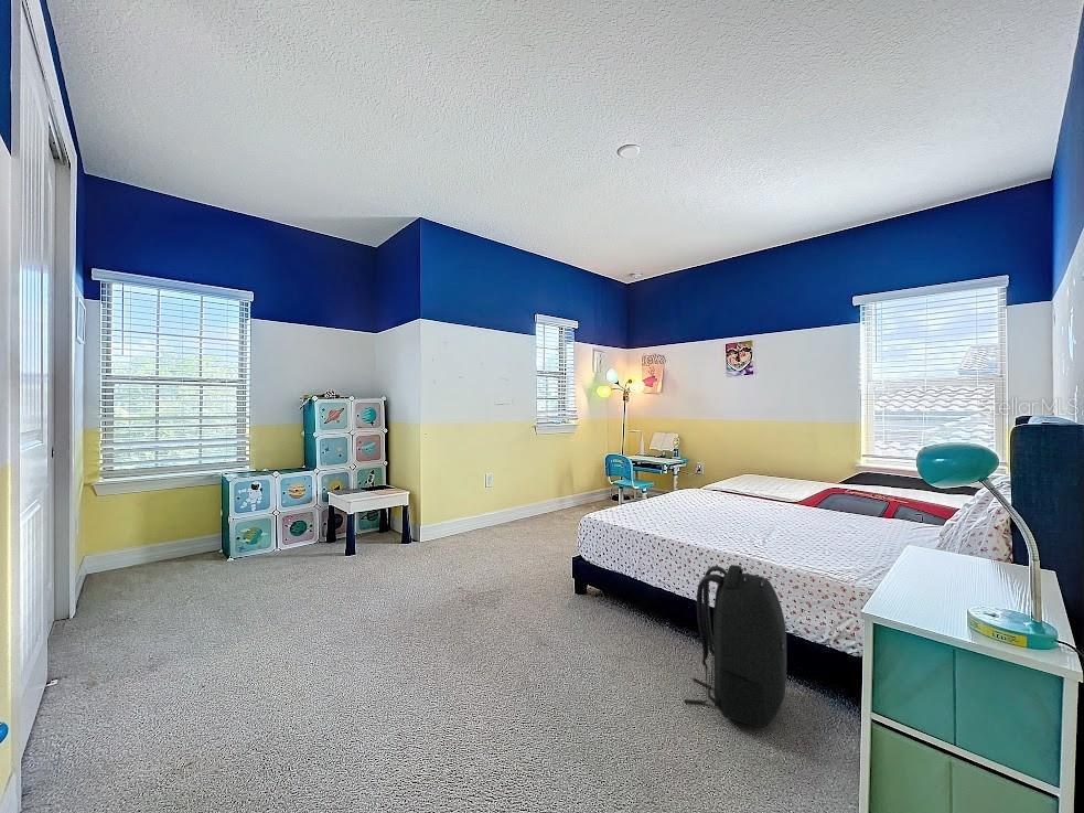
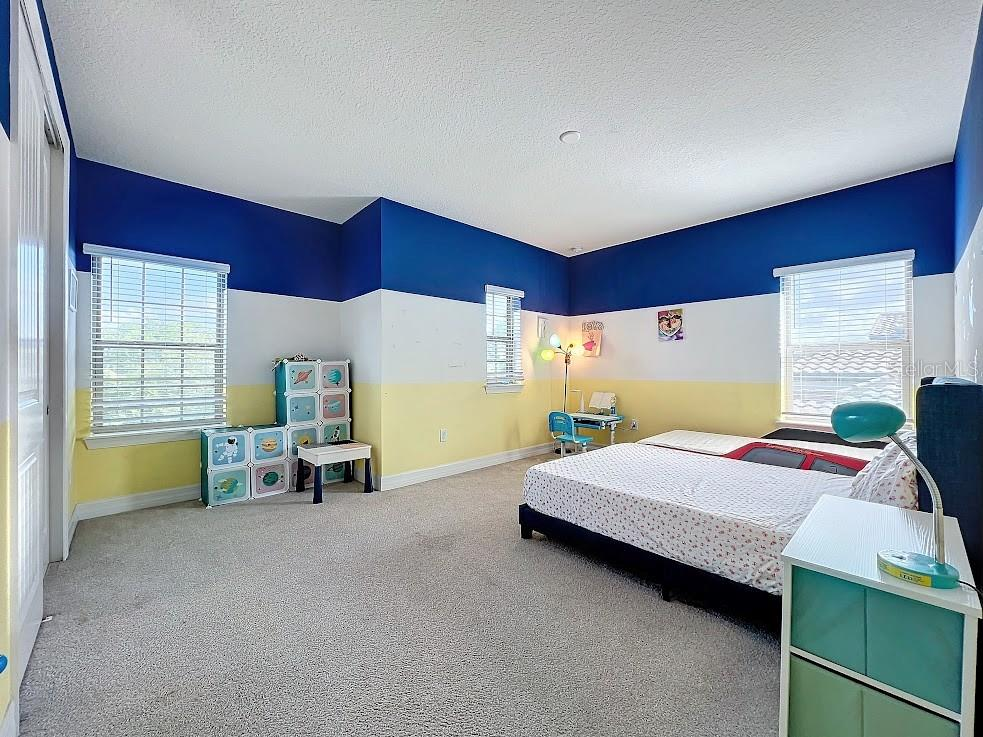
- backpack (734, 634)
